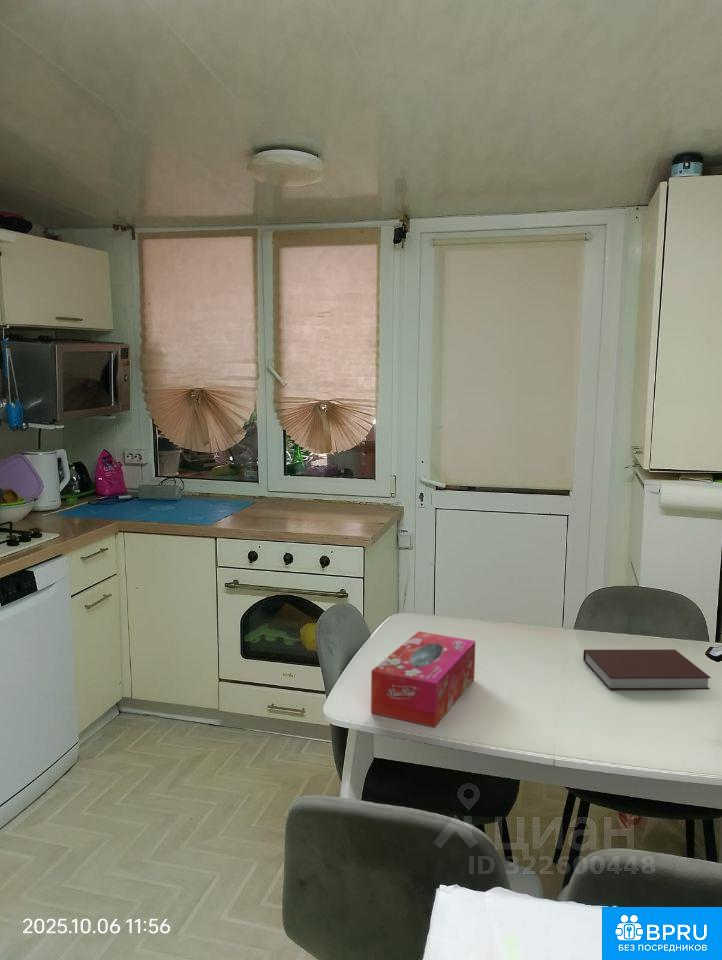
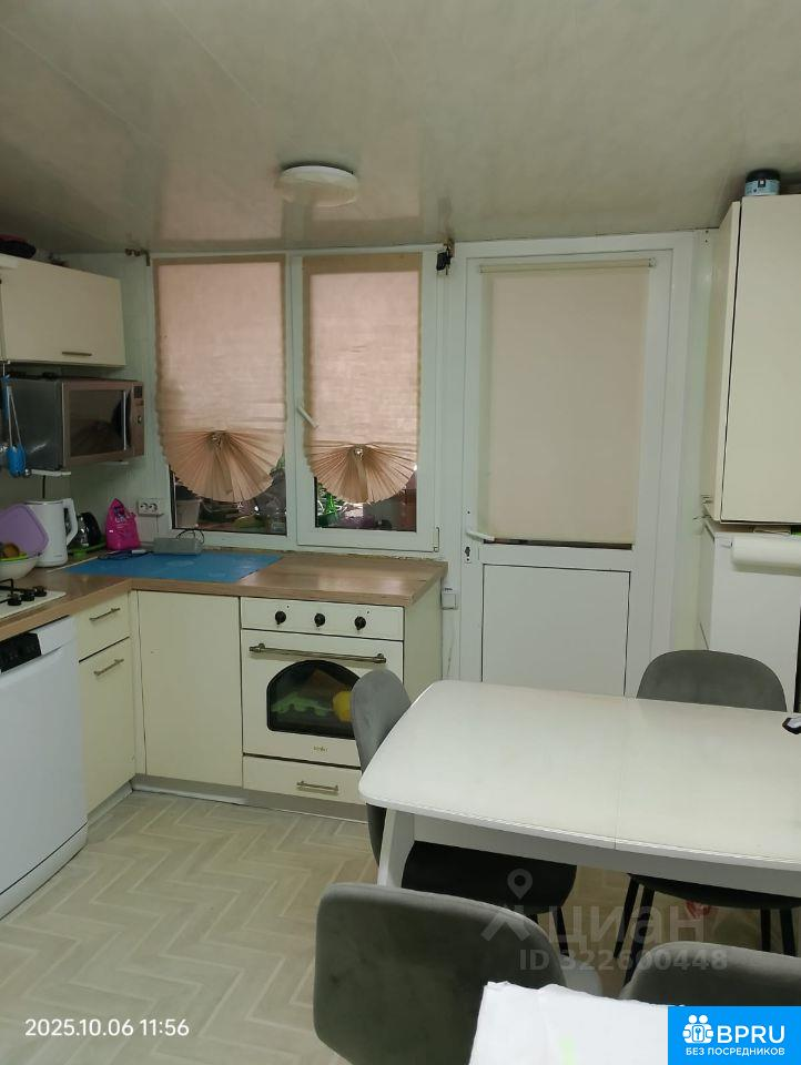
- tissue box (425, 674)
- notebook (643, 668)
